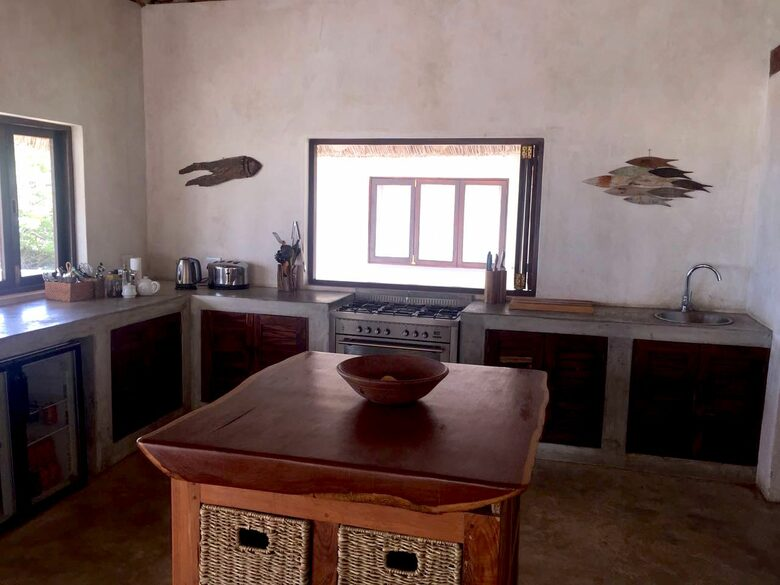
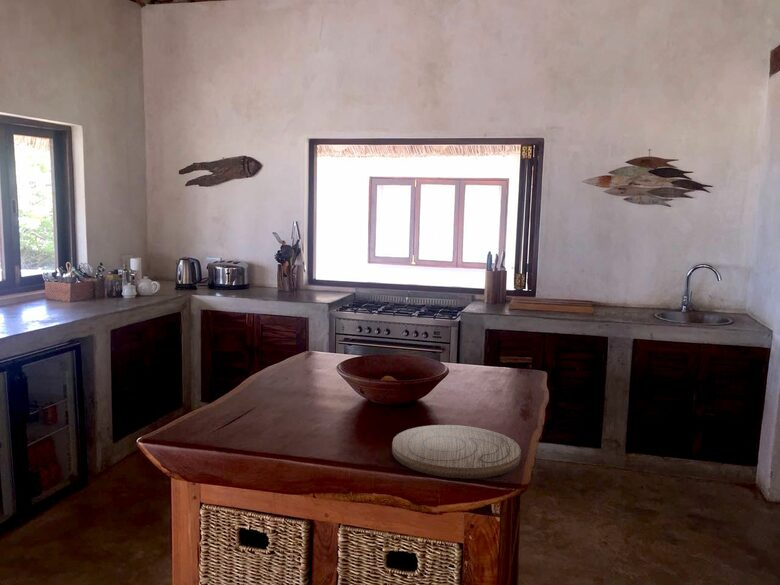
+ cutting board (455, 448)
